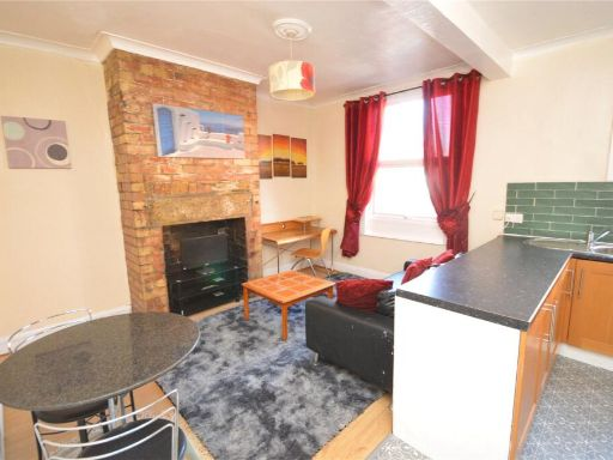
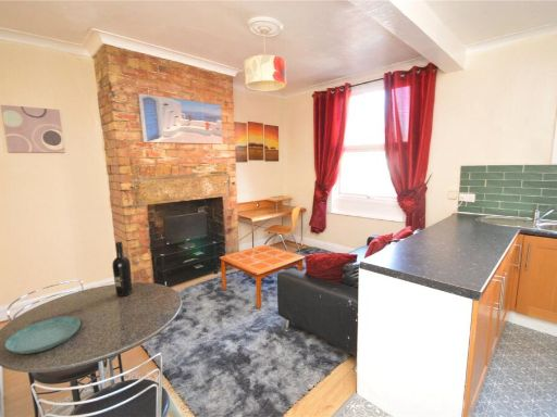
+ saucer (45, 334)
+ wine bottle (121, 268)
